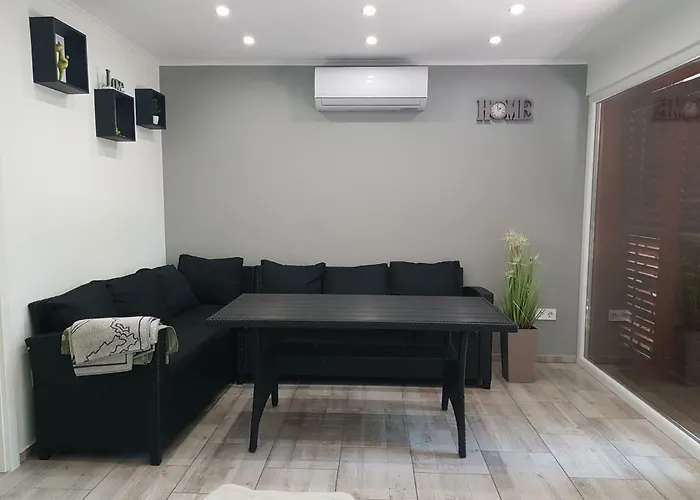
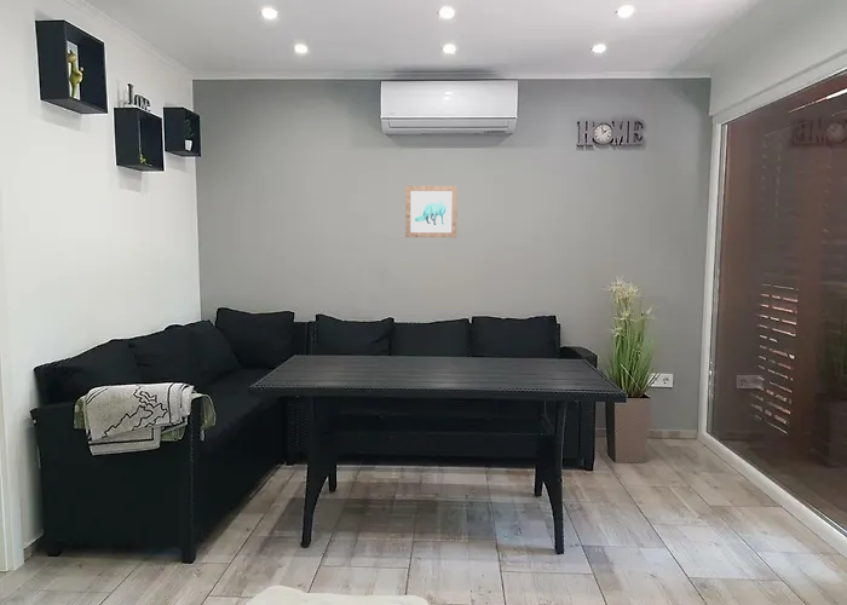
+ wall art (431, 212)
